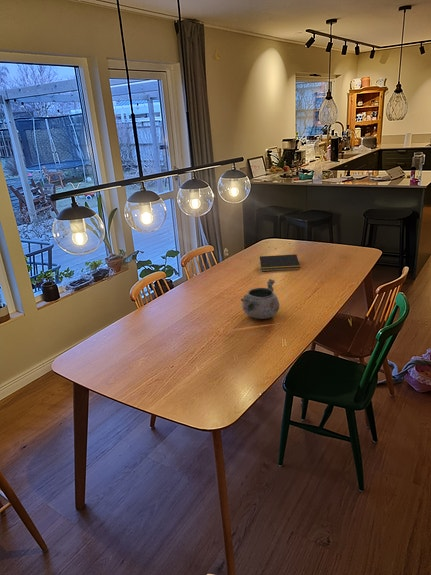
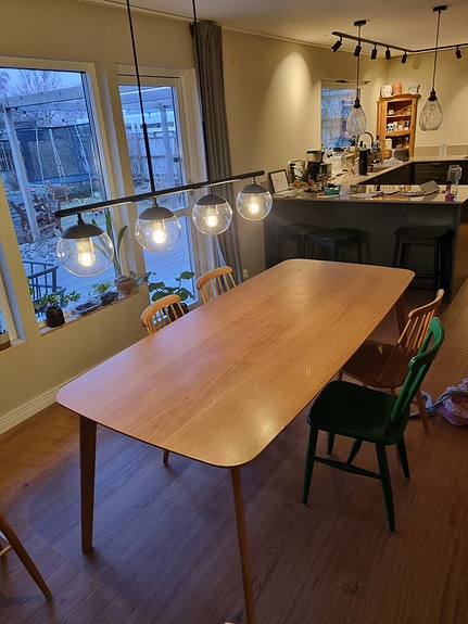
- notepad (279, 262)
- decorative bowl (260, 301)
